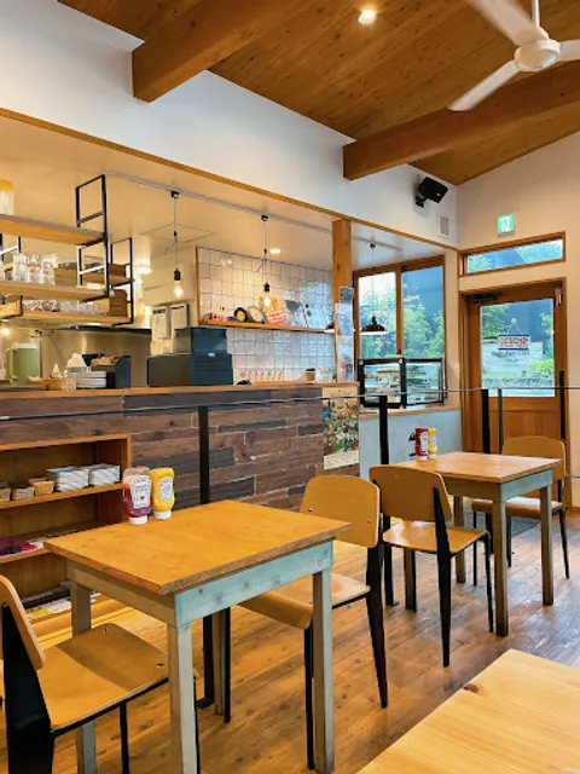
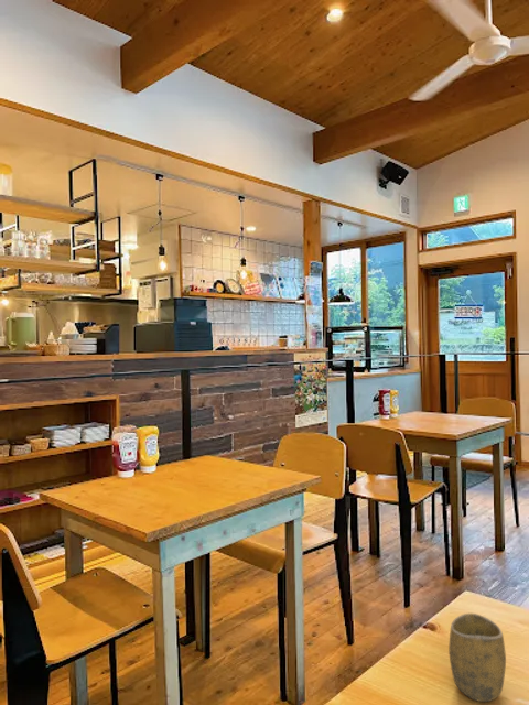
+ cup (476, 655)
